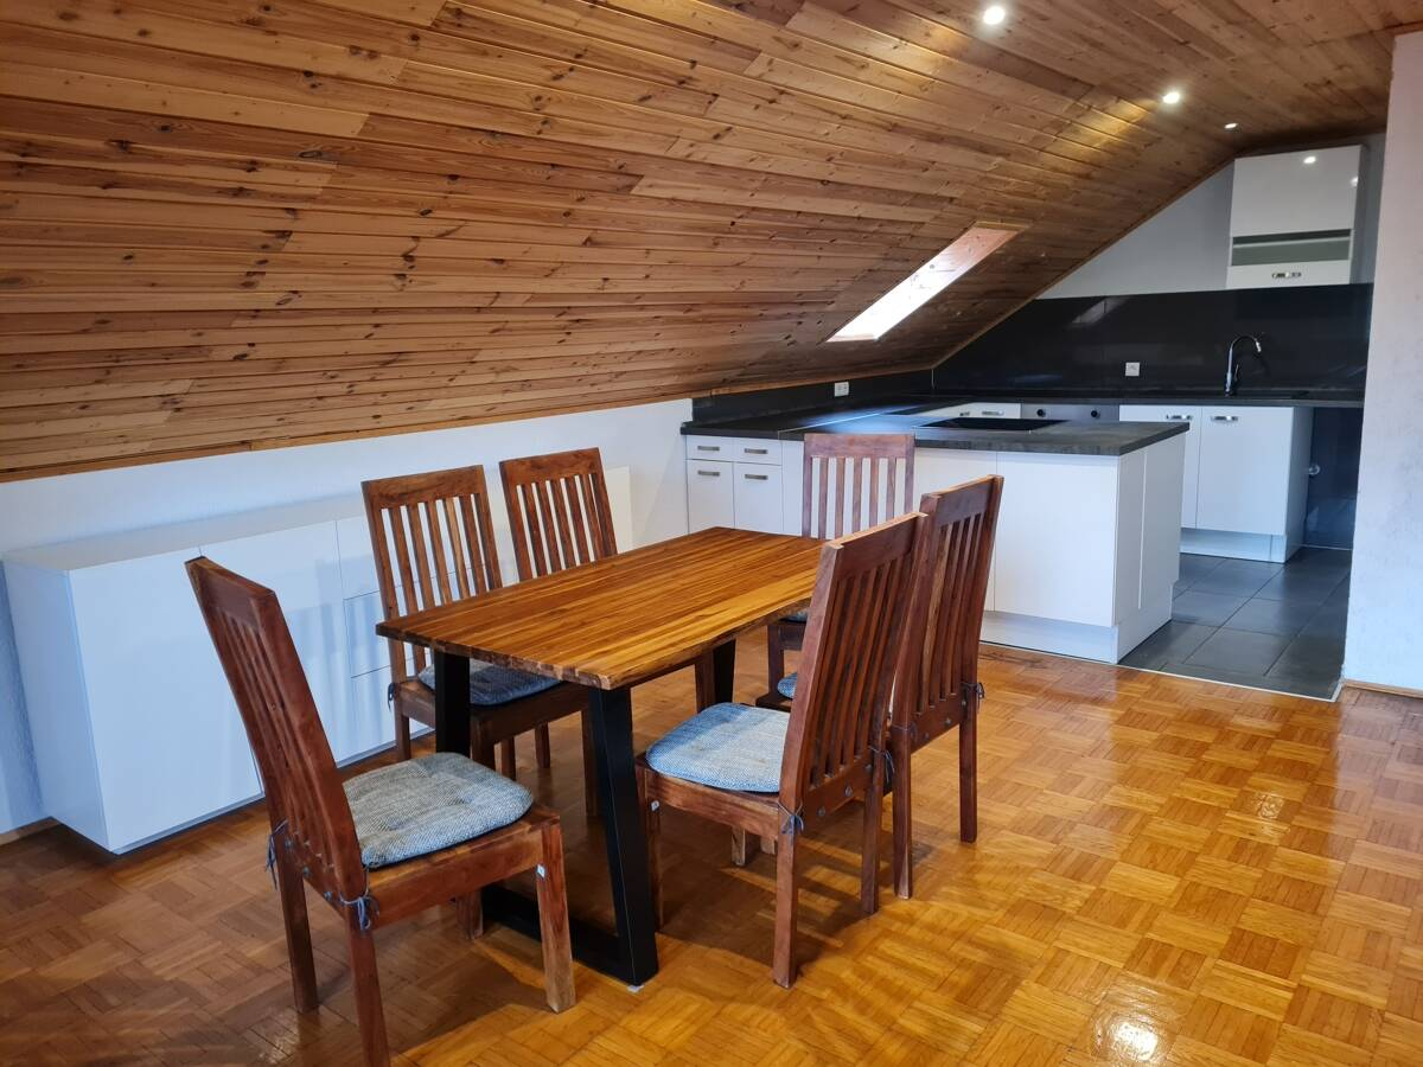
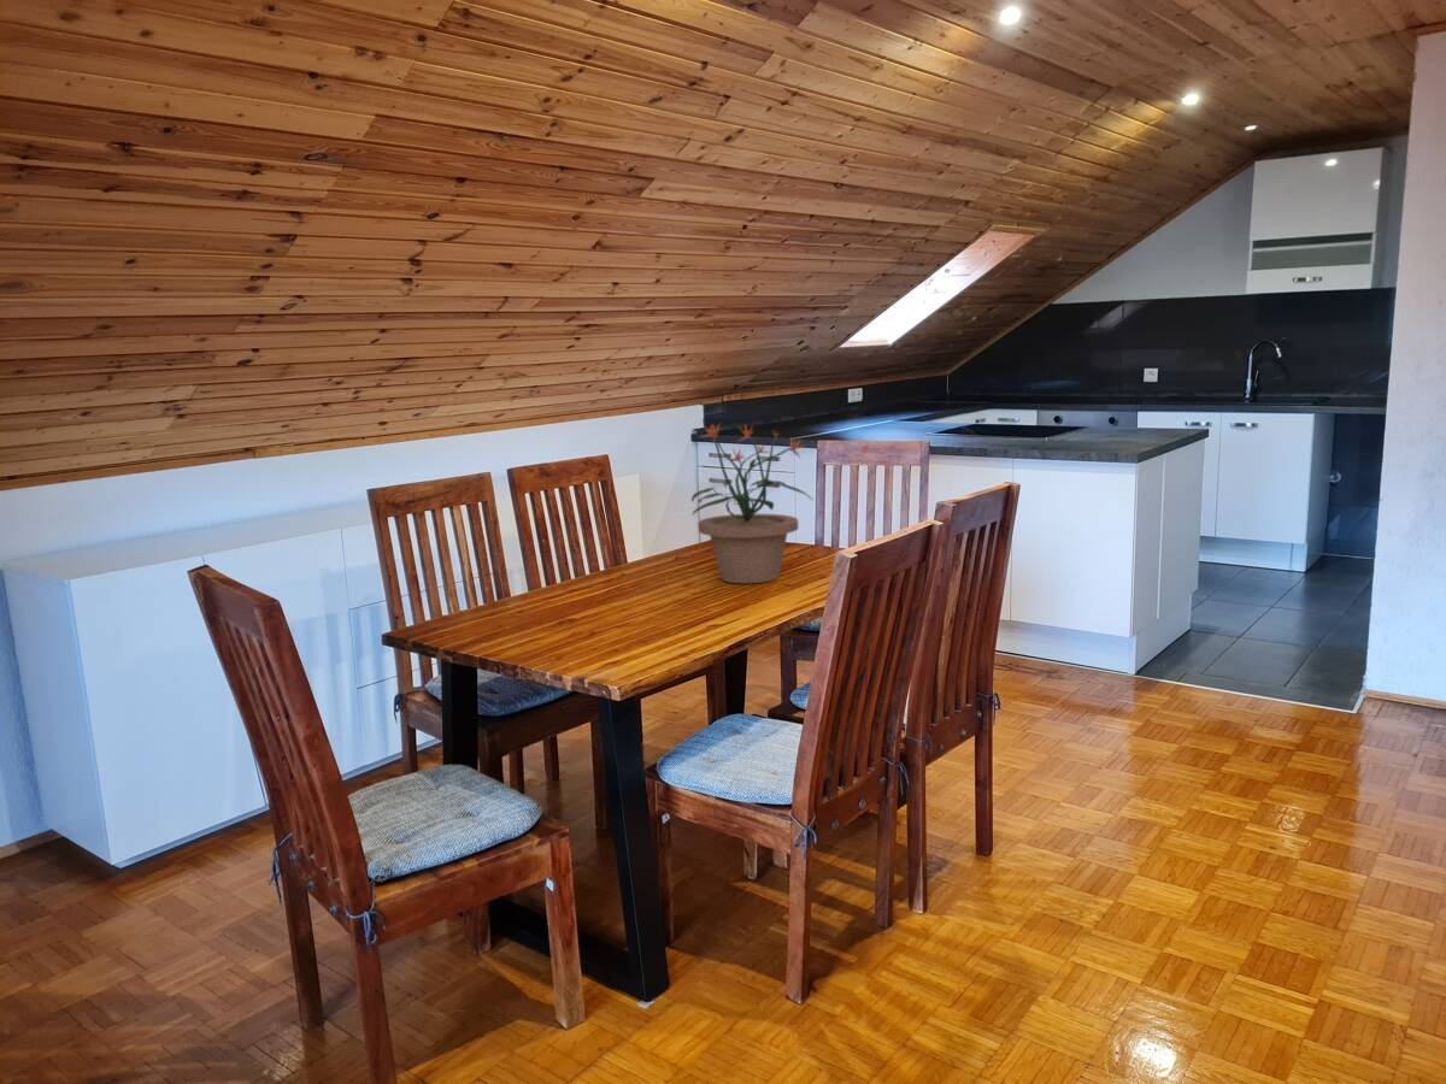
+ potted plant (743, 500)
